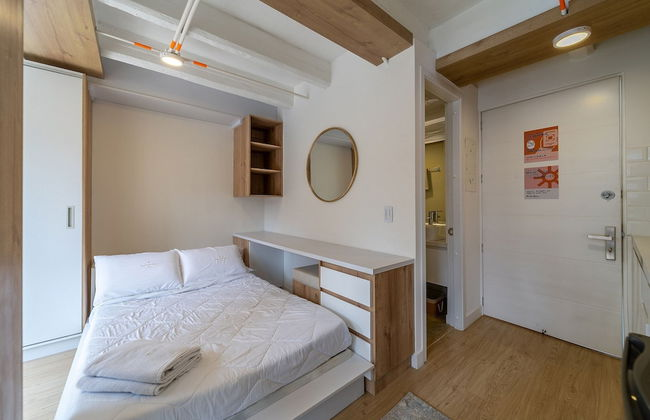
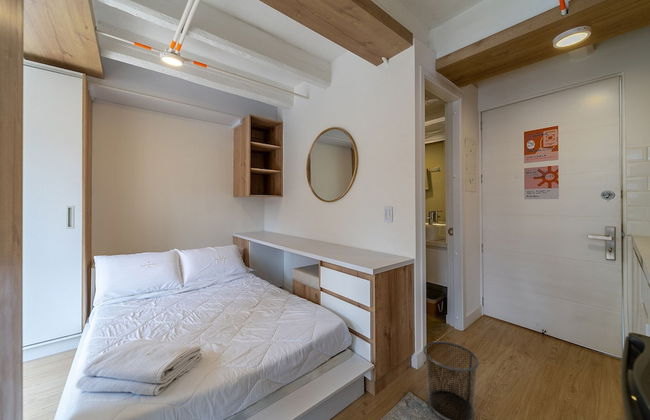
+ waste bin (450, 379)
